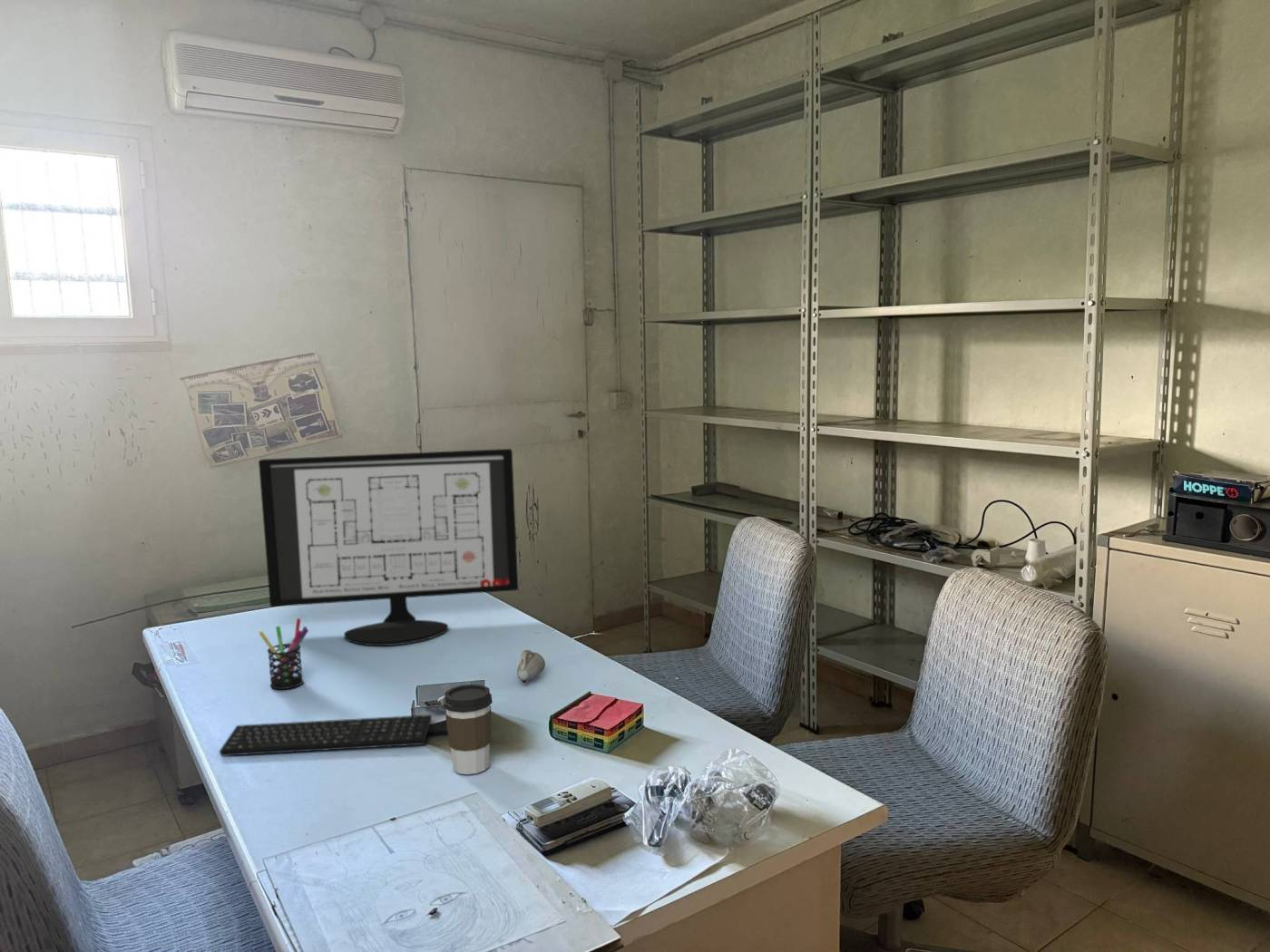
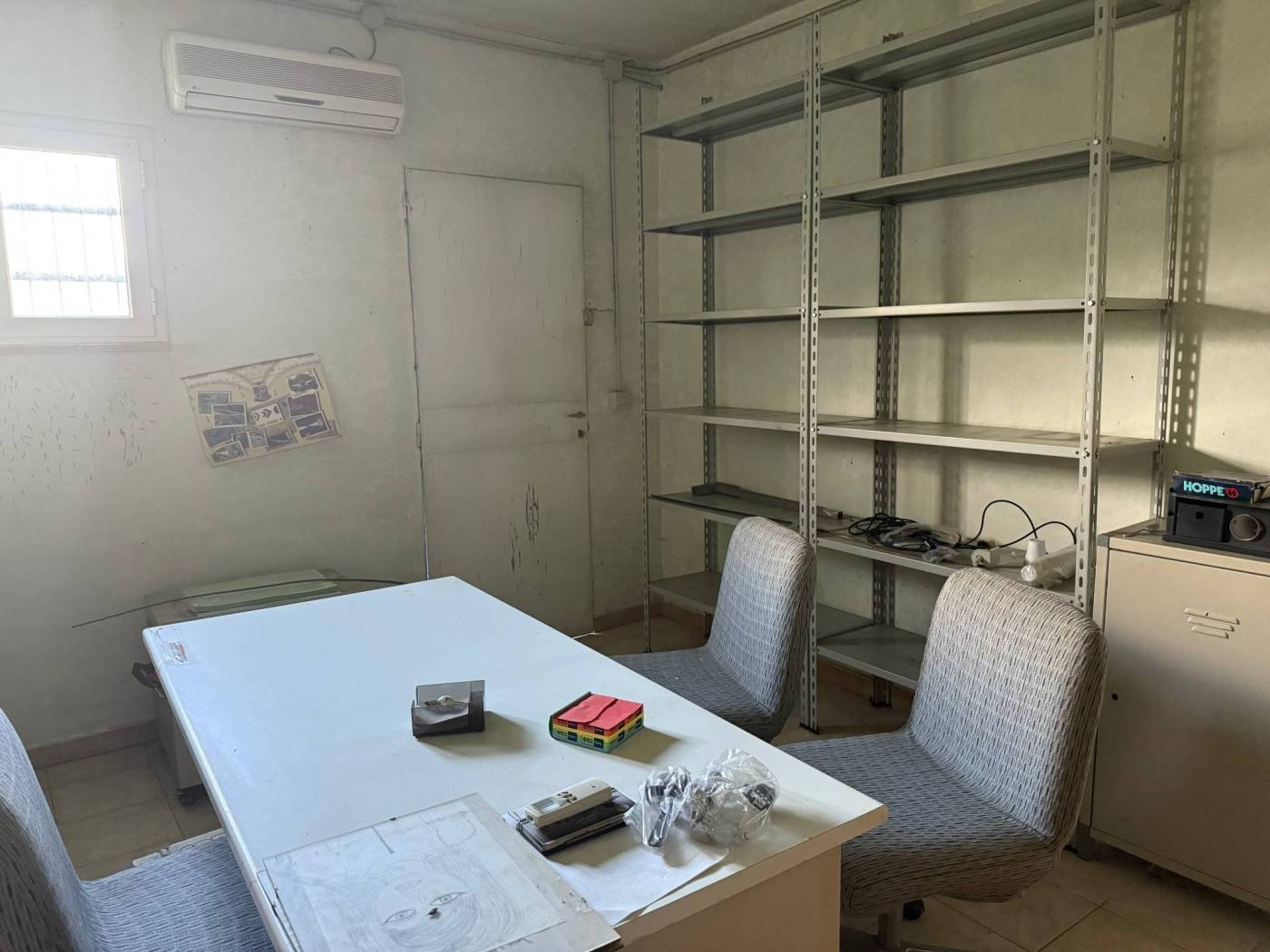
- pen holder (285, 652)
- keyboard (328, 734)
- computer monitor (390, 546)
- coffee cup (469, 729)
- computer mouse (529, 664)
